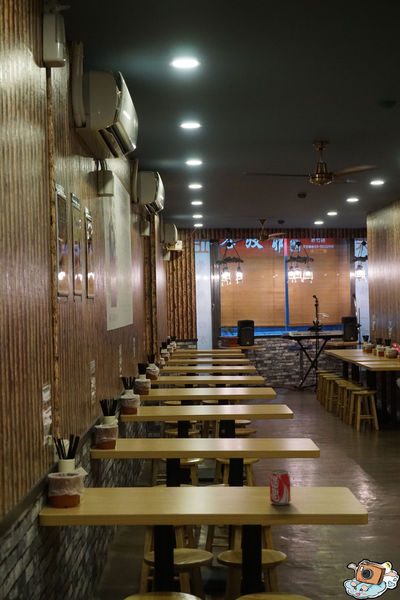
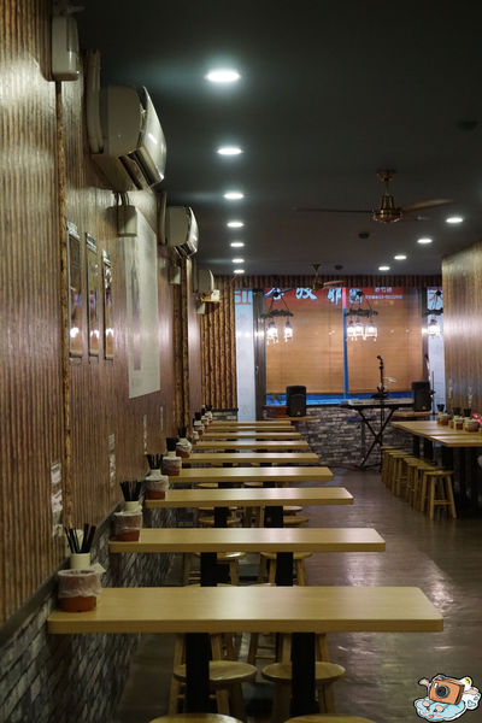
- beverage can (280, 487)
